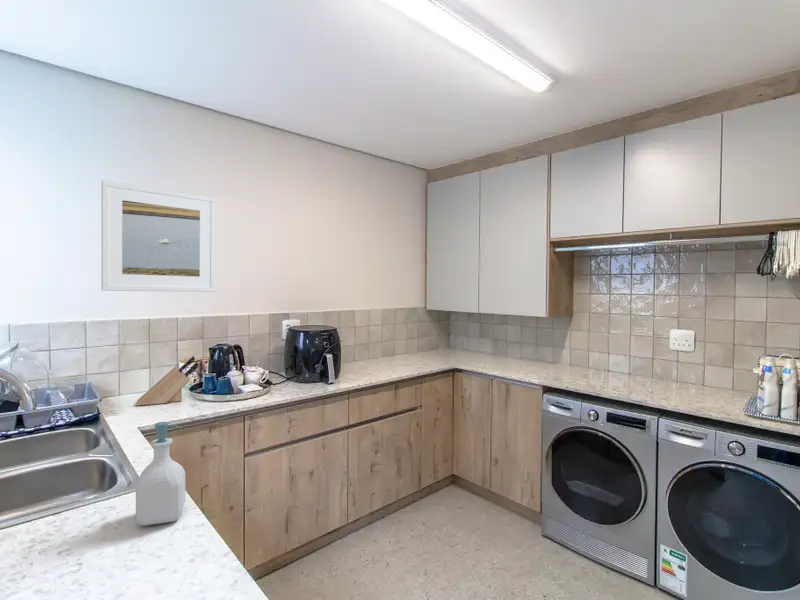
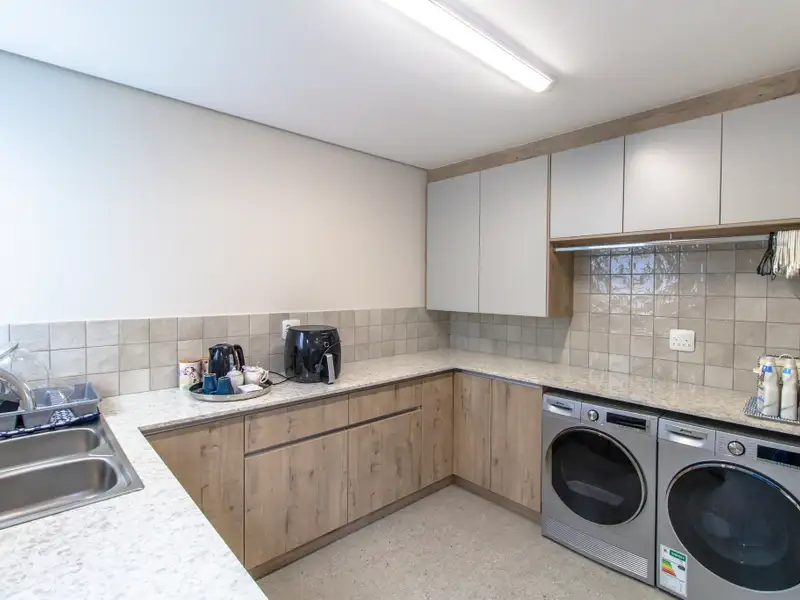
- soap bottle (161, 469)
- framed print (162, 240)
- knife block (168, 379)
